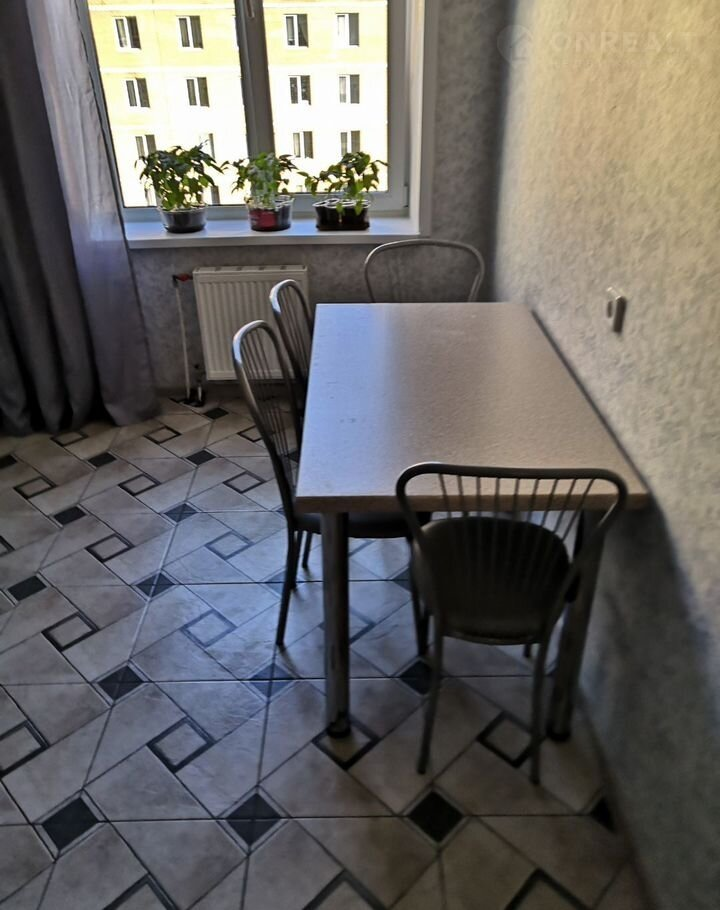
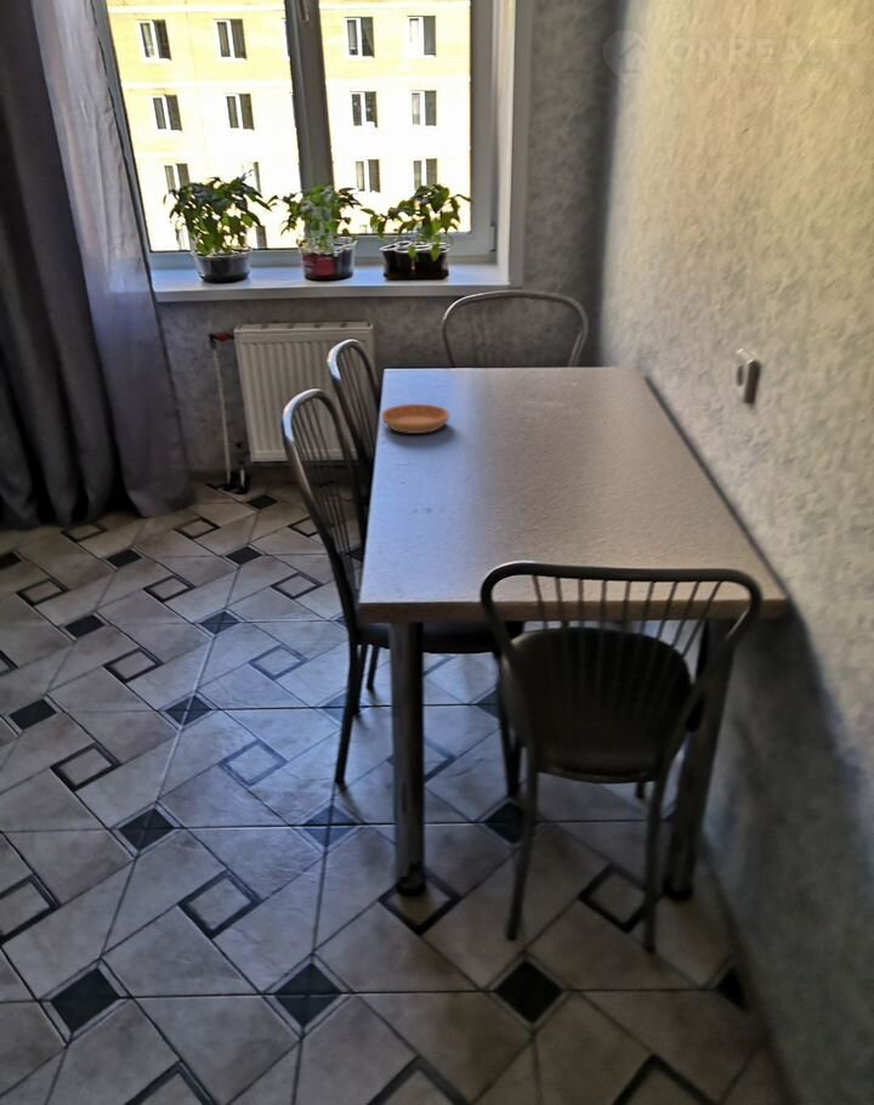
+ saucer (415, 419)
